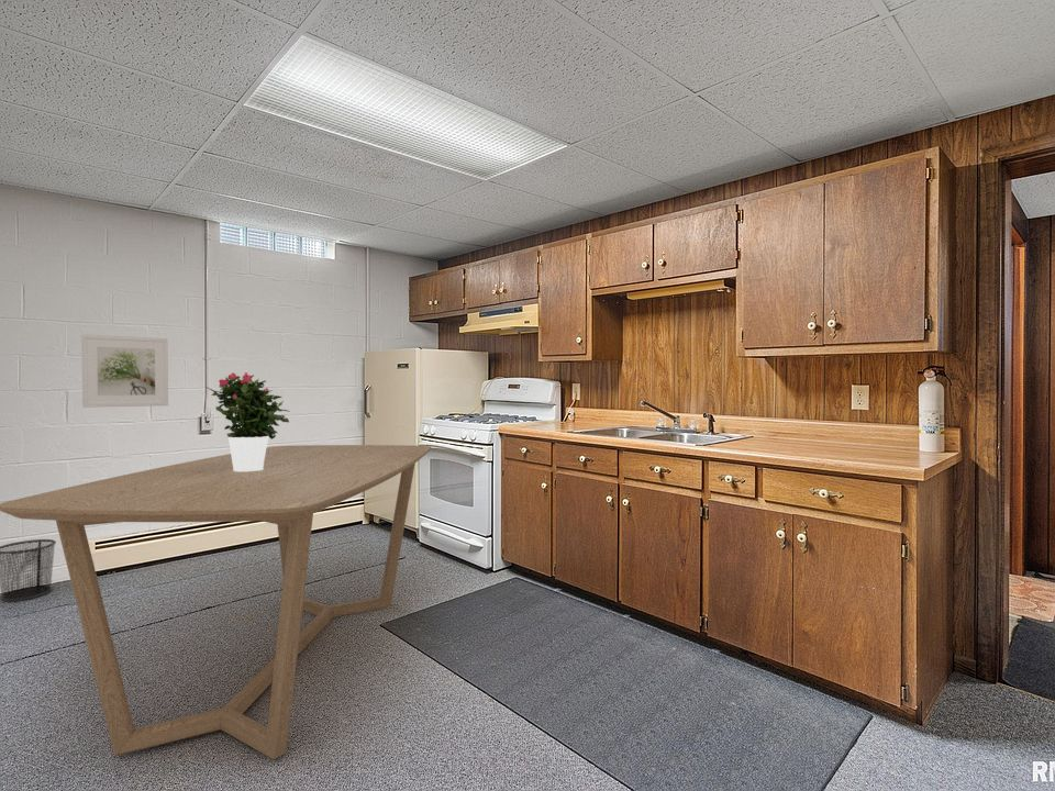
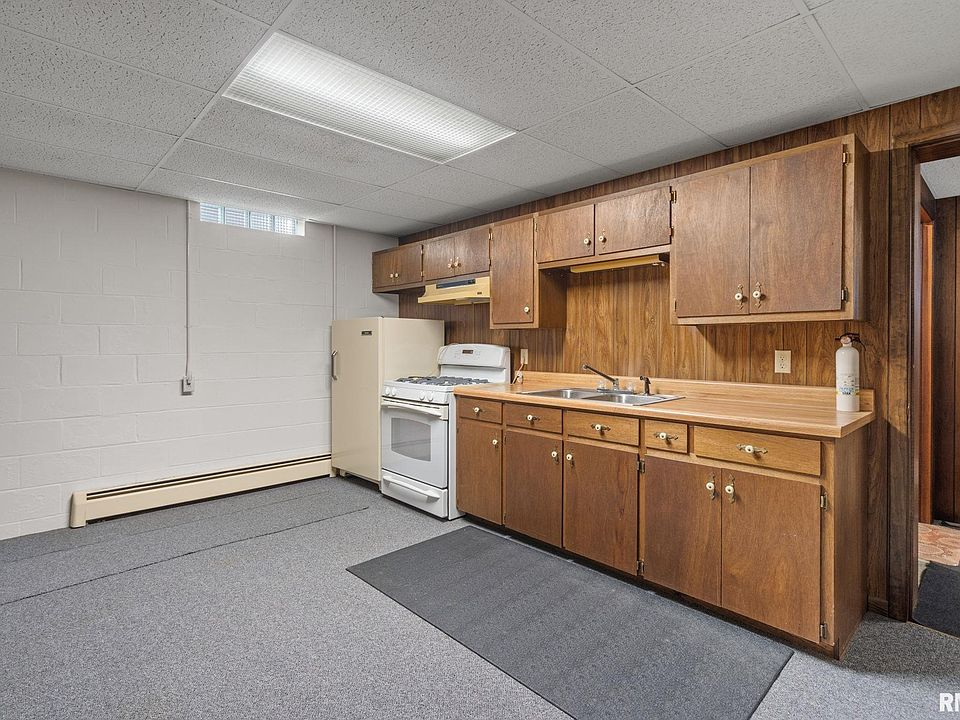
- potted flower (246, 420)
- waste bin (26, 570)
- dining table (286, 562)
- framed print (126, 371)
